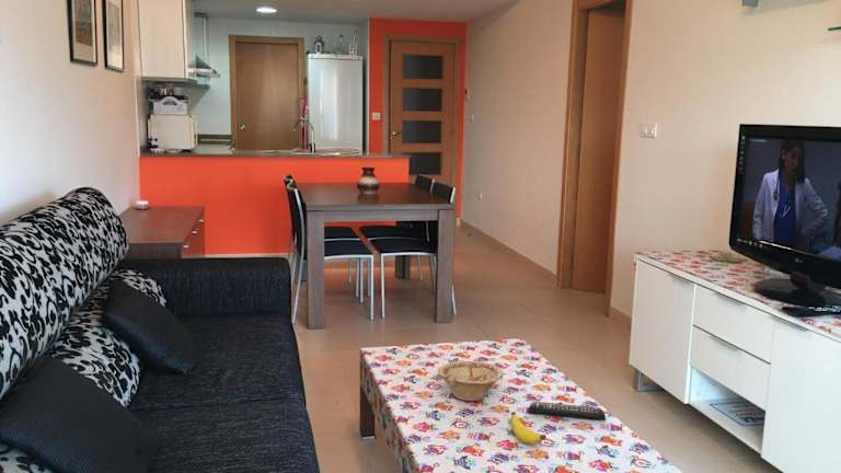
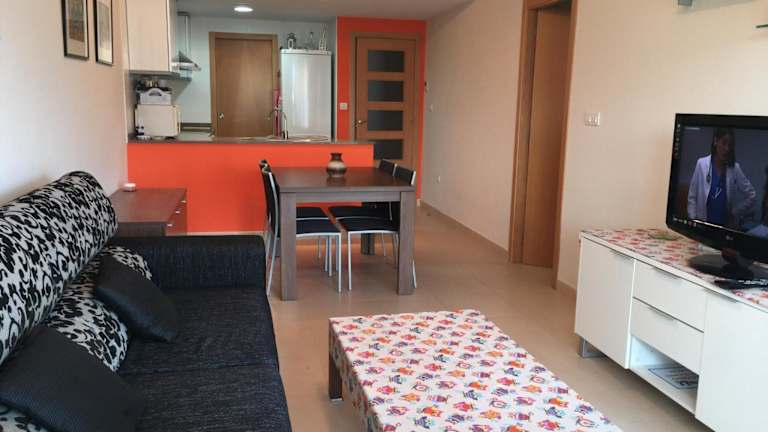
- remote control (566, 411)
- banana (522, 430)
- dish (469, 382)
